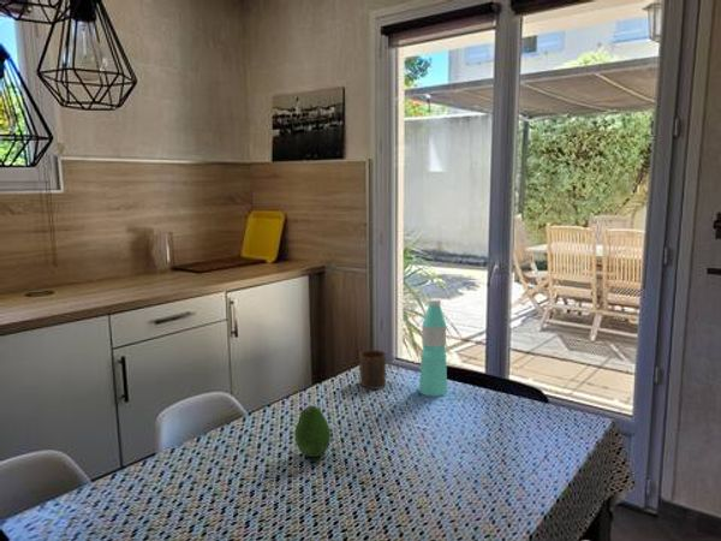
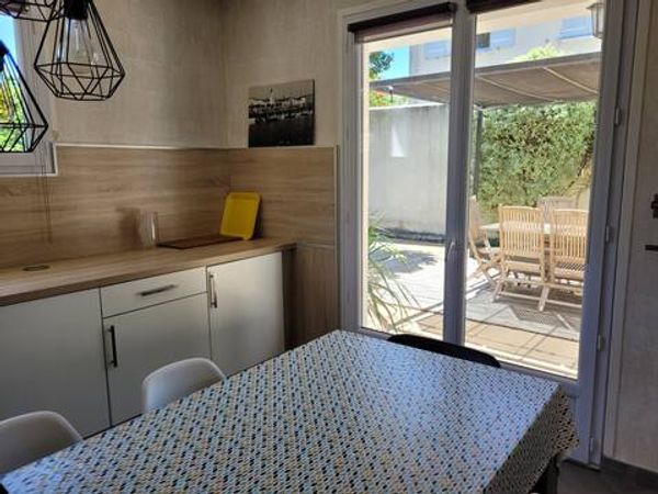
- cup (373, 369)
- fruit (312, 430)
- water bottle (434, 345)
